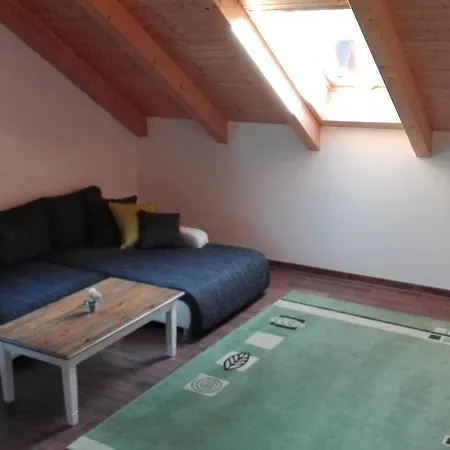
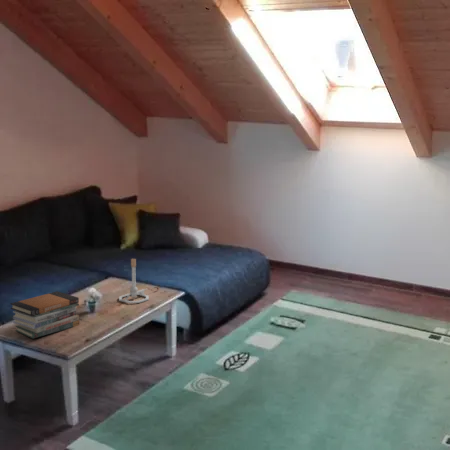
+ lamp base (134, 276)
+ book stack (45, 314)
